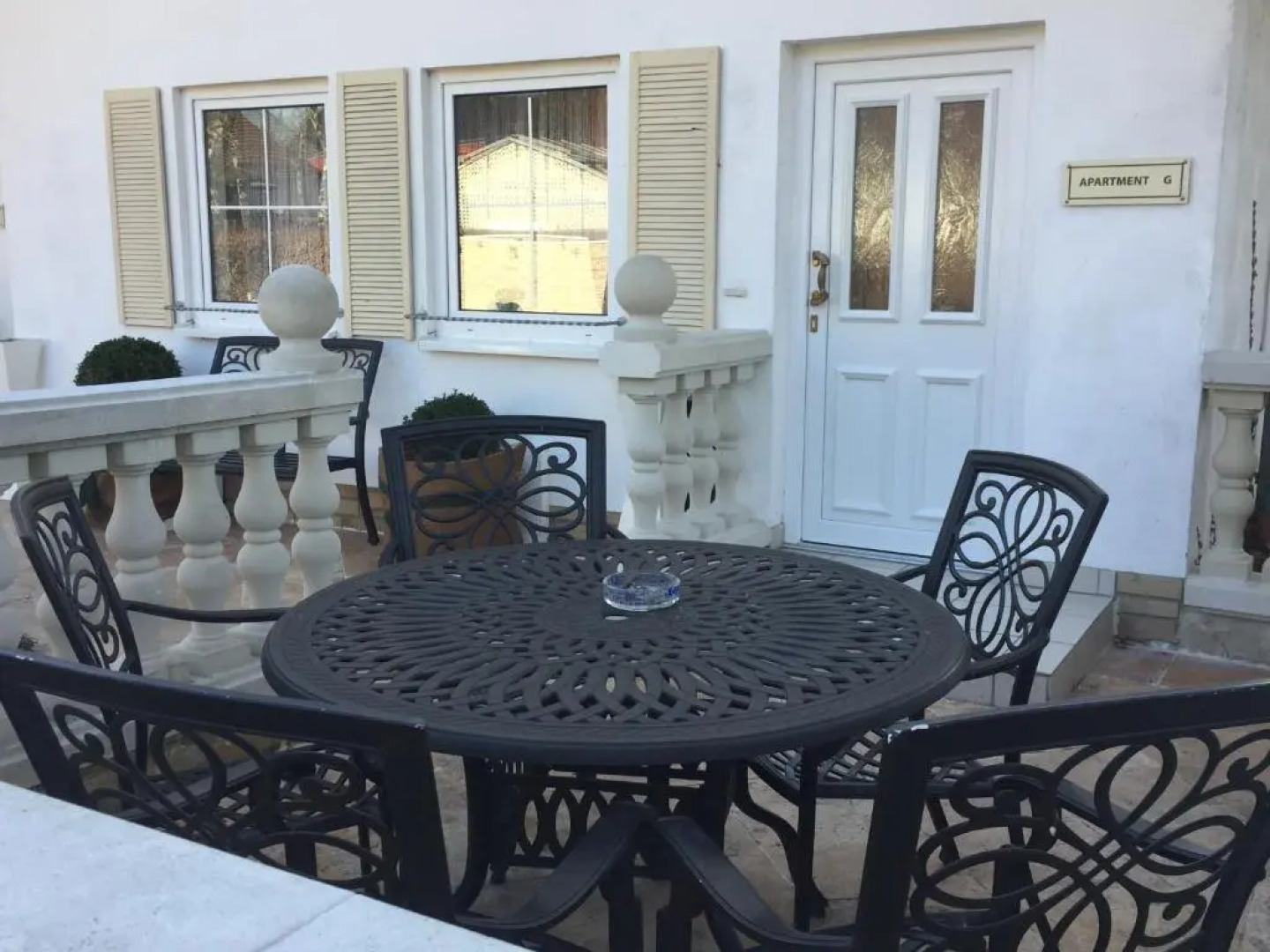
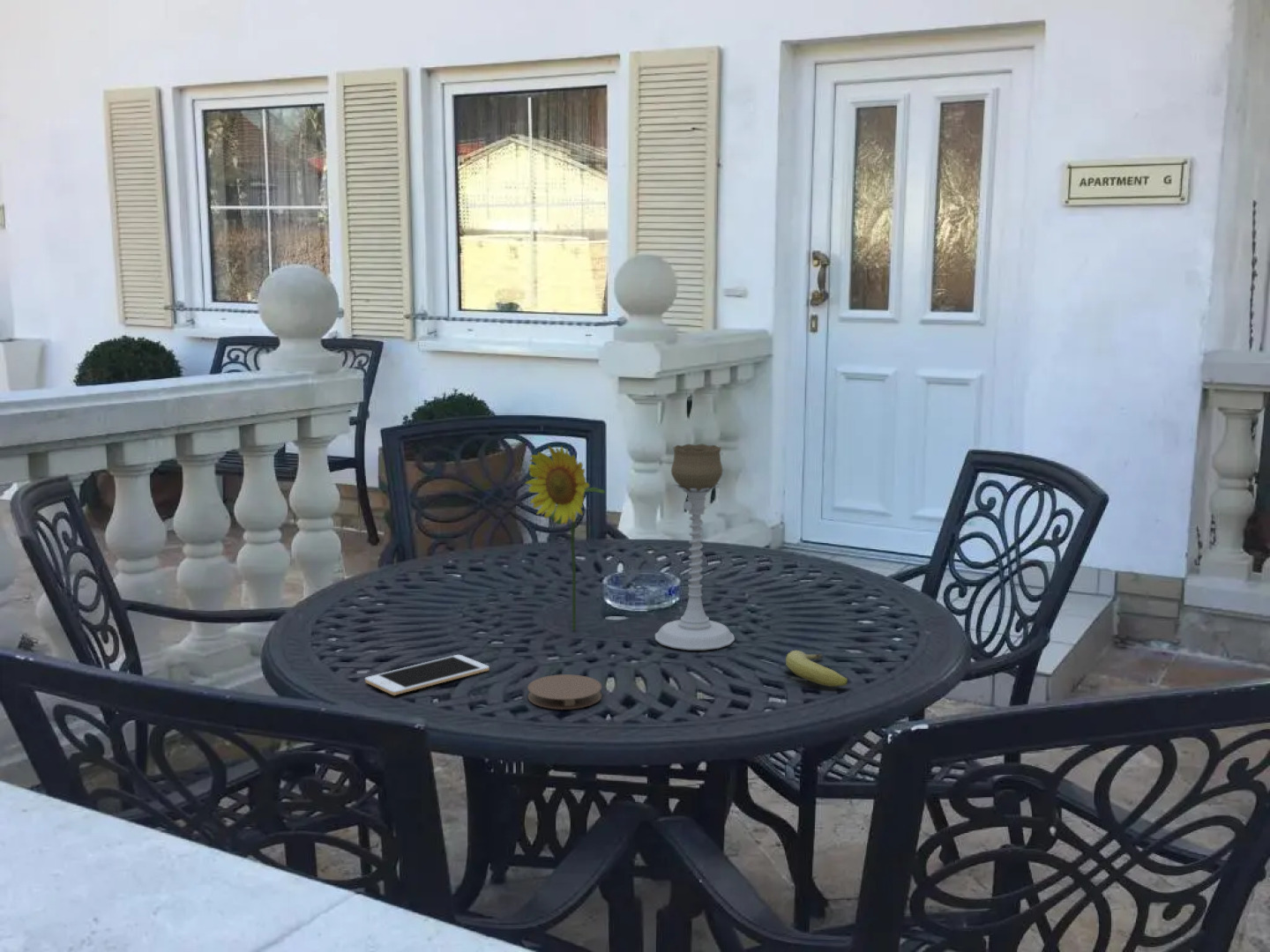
+ fruit (812, 664)
+ coaster (564, 691)
+ flower (571, 539)
+ cell phone (428, 673)
+ candle holder (696, 544)
